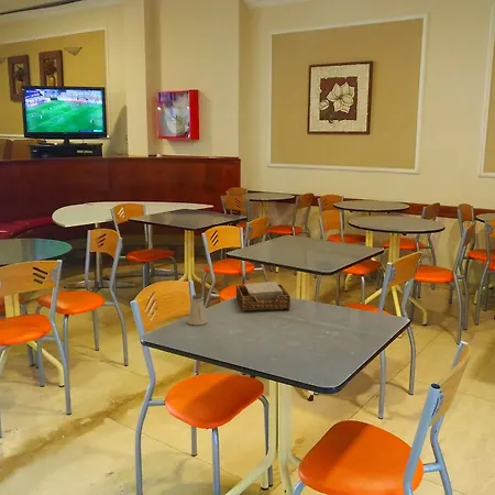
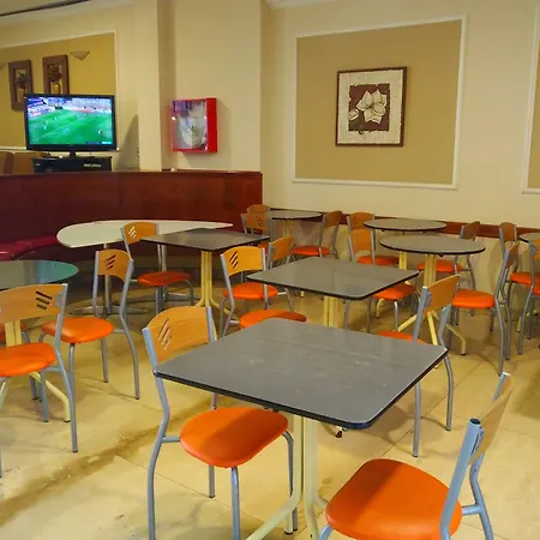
- saltshaker (197, 308)
- napkin holder (262, 294)
